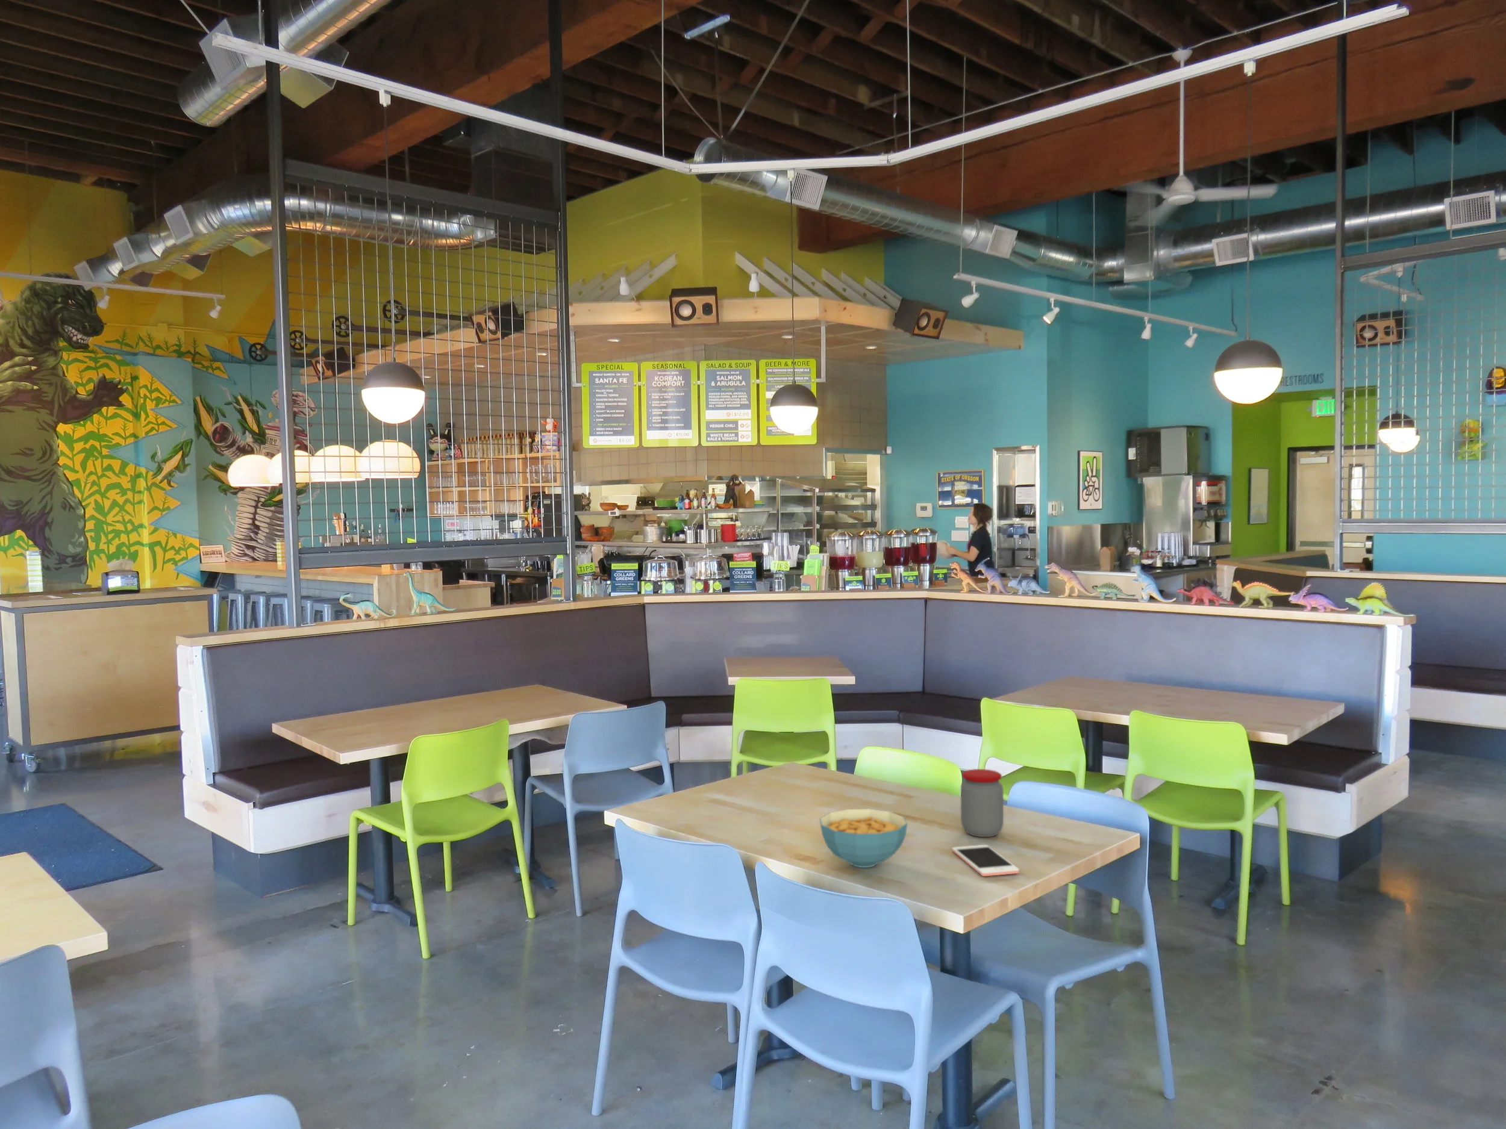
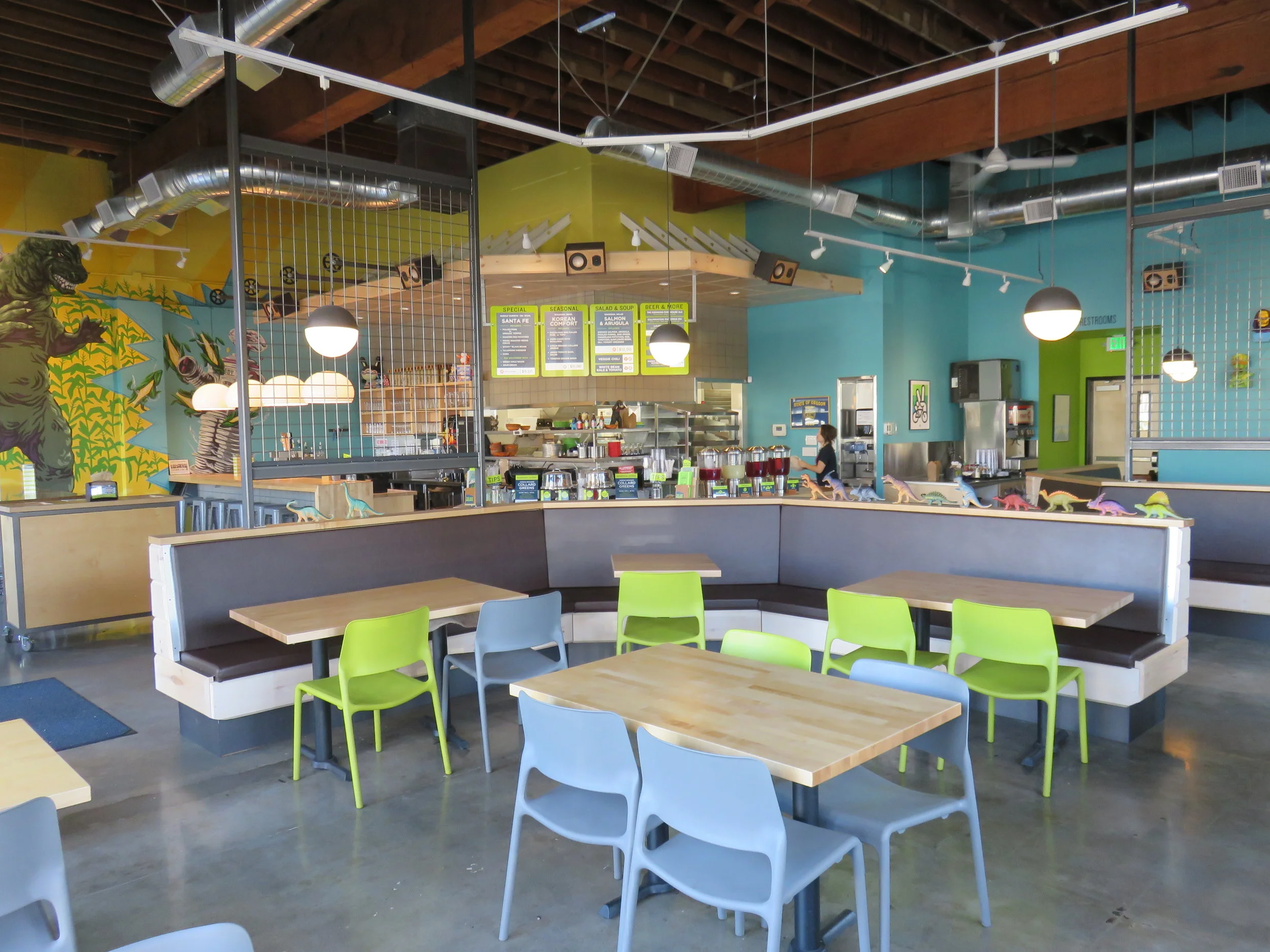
- cell phone (984, 860)
- cereal bowl (863, 842)
- jar (982, 802)
